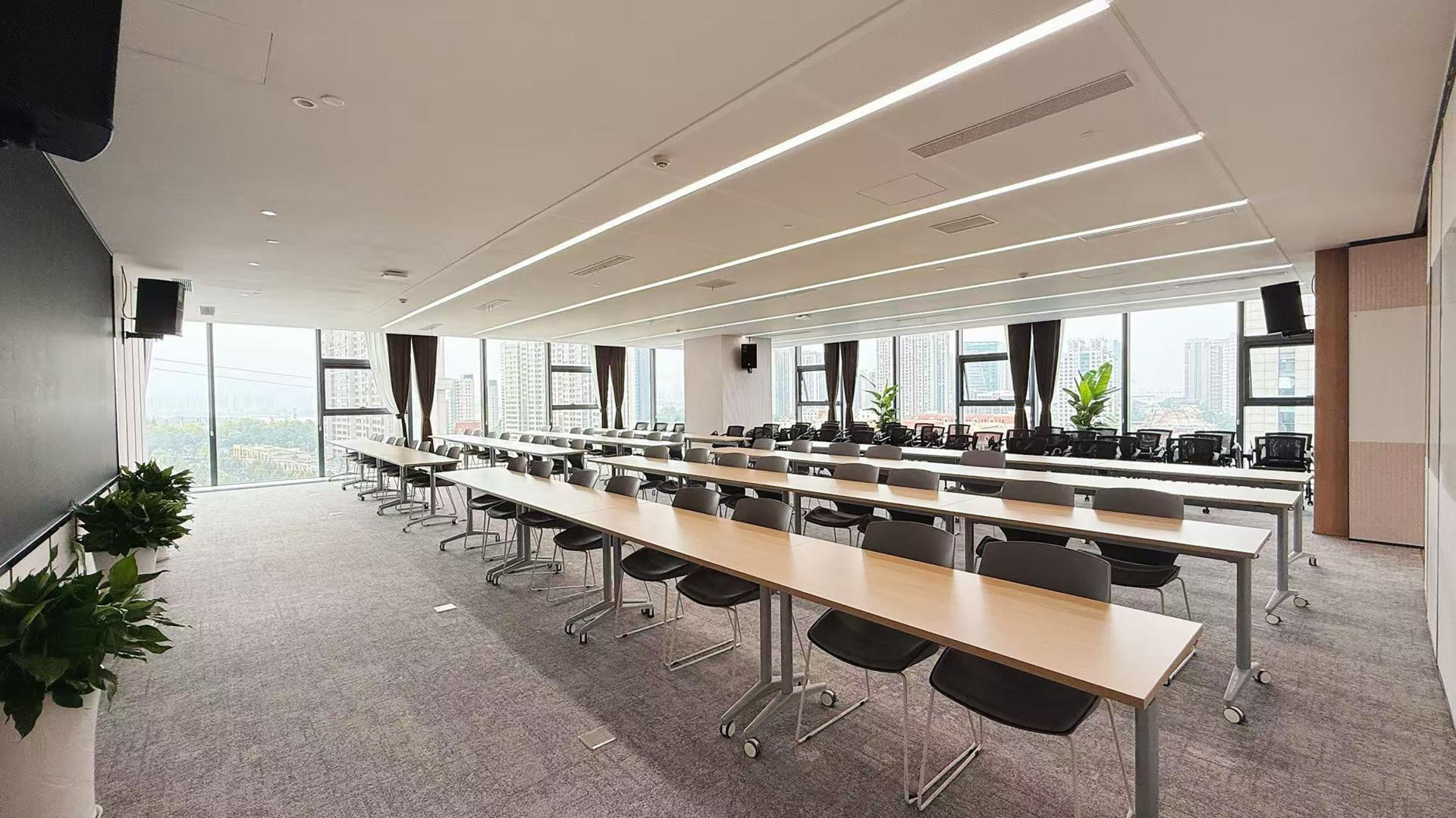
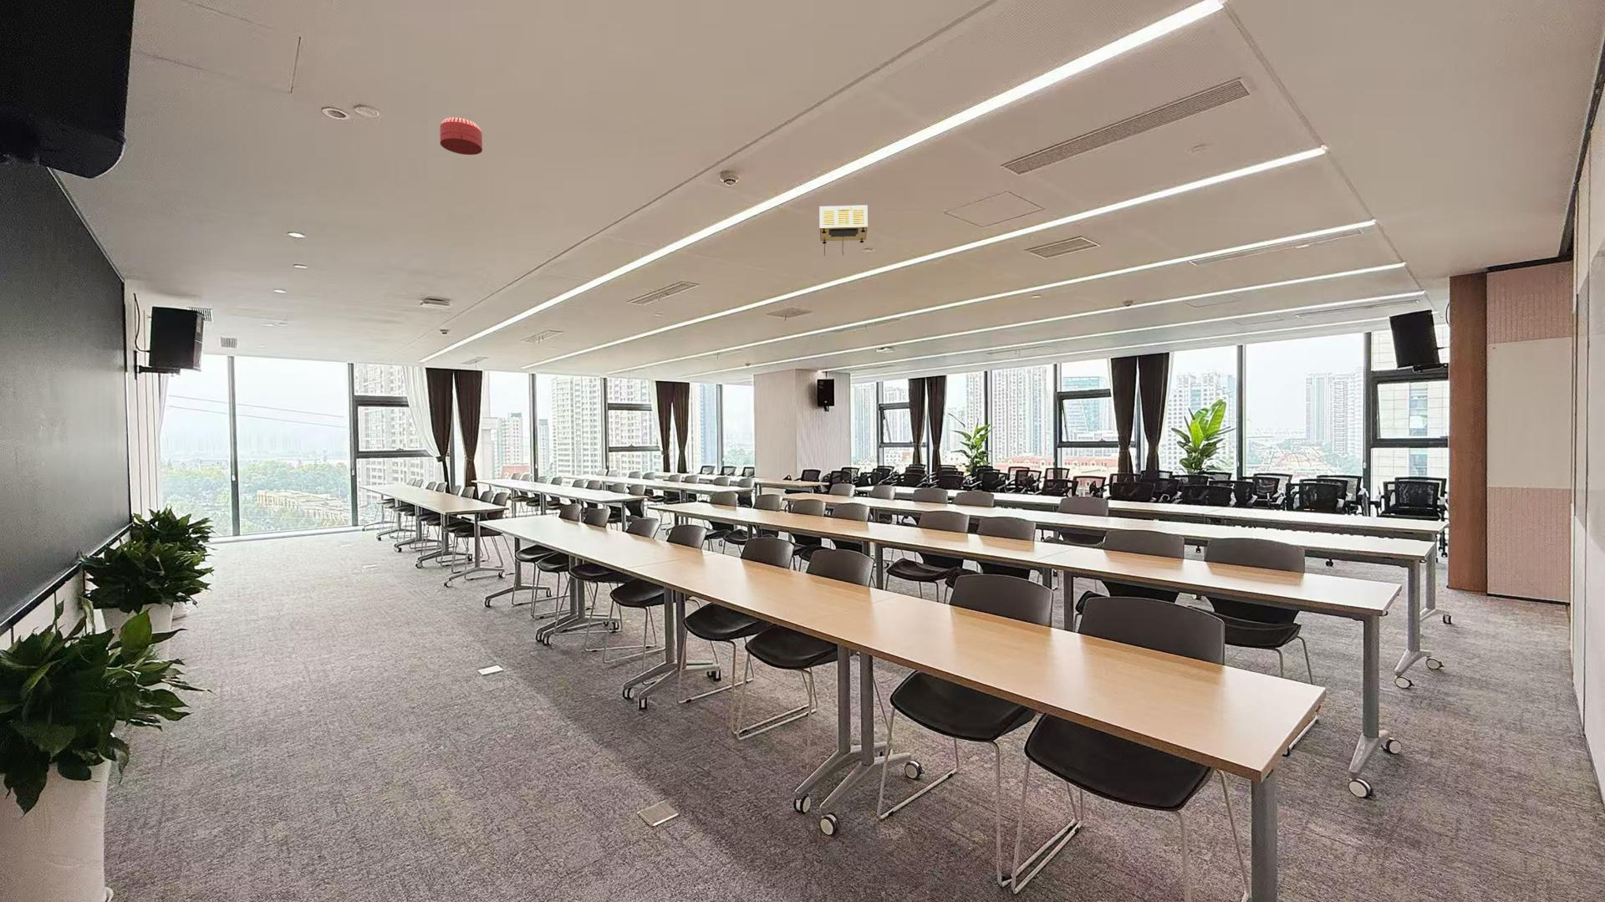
+ smoke detector (461, 136)
+ projector (842, 227)
